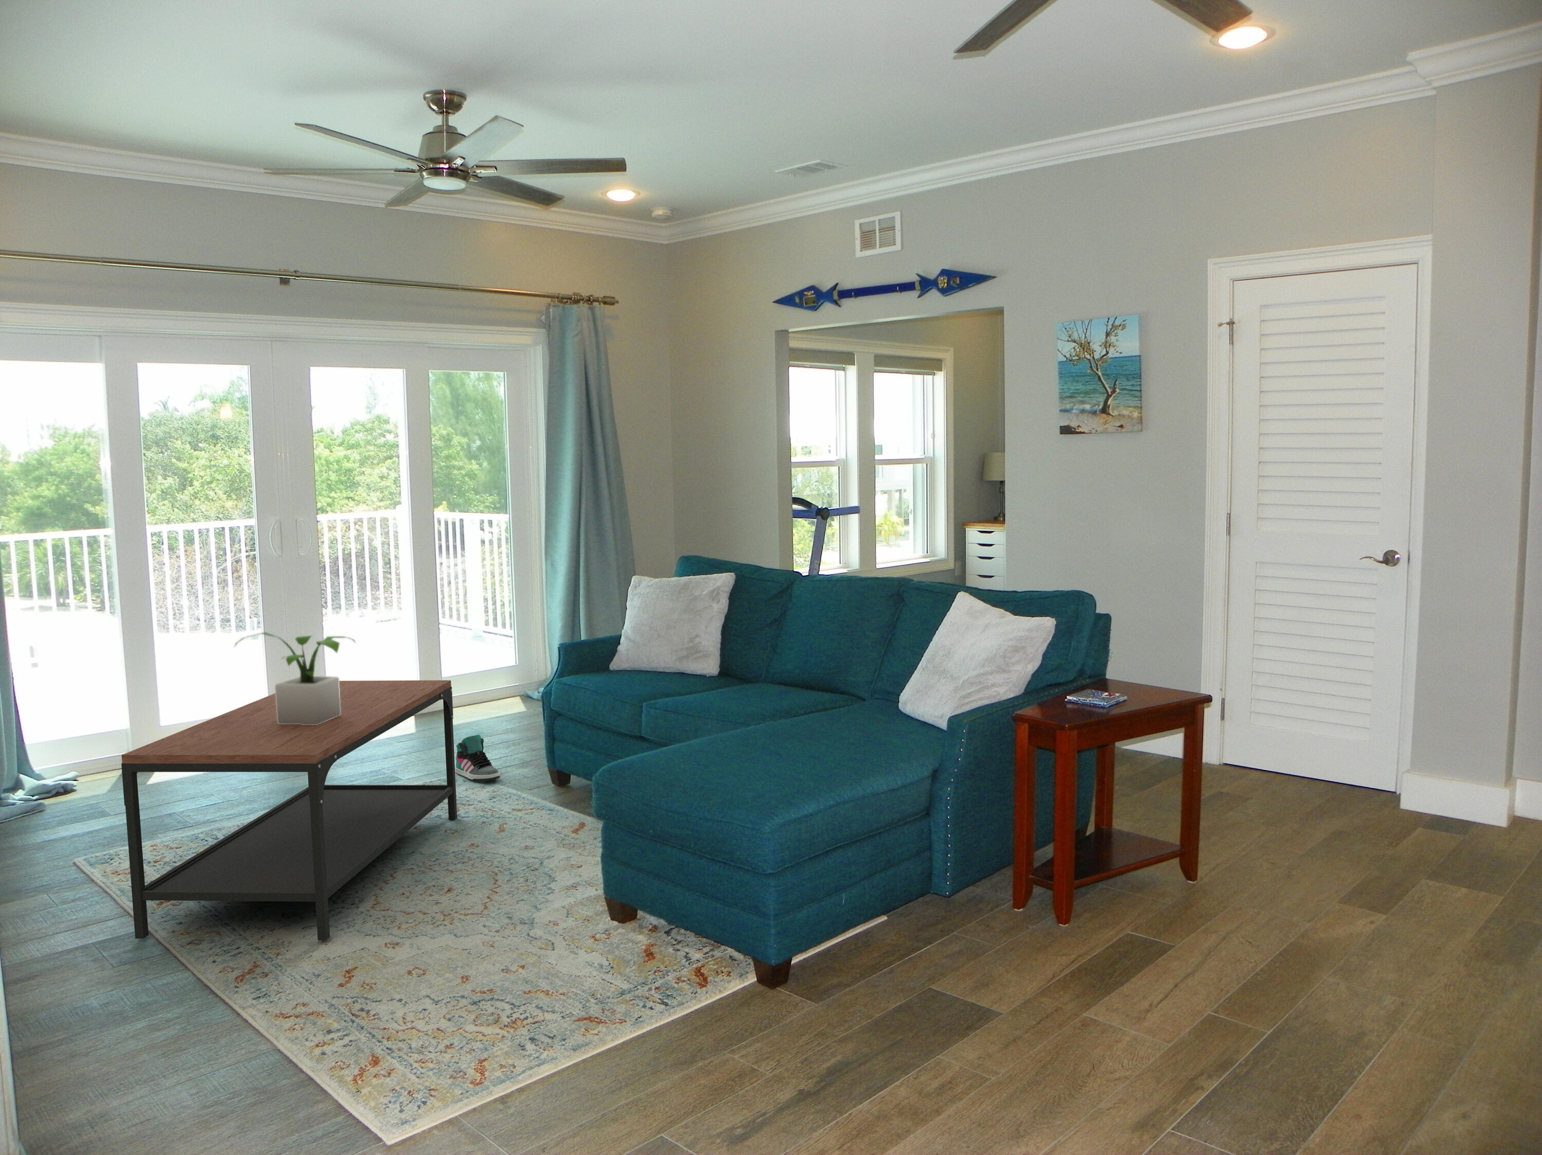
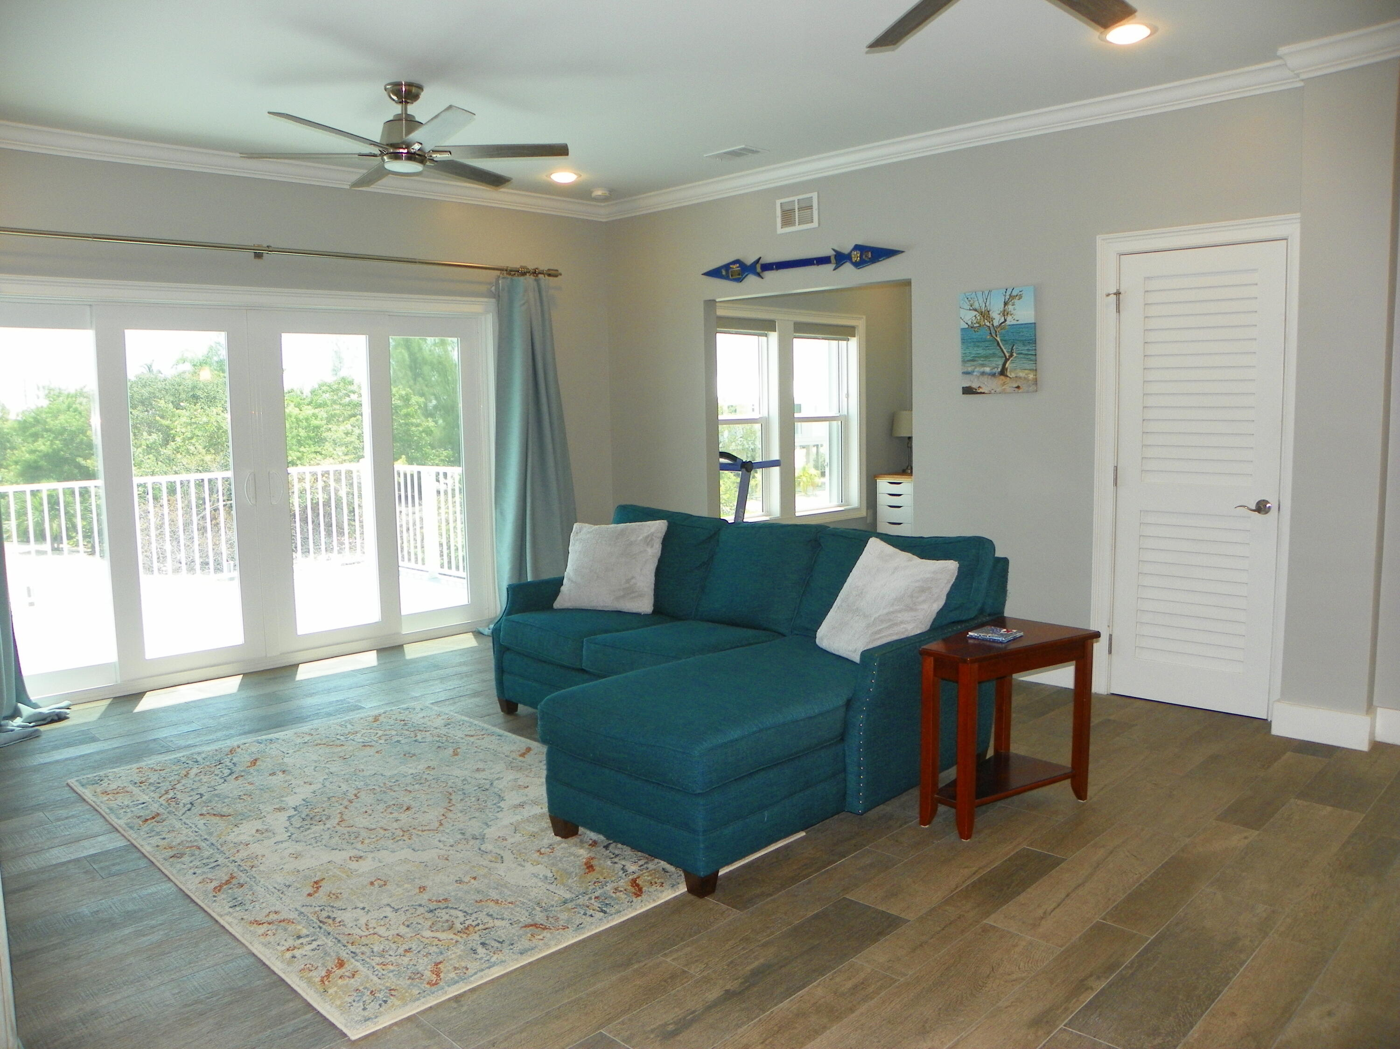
- potted plant (302, 675)
- coffee table (314, 791)
- sneaker (477, 756)
